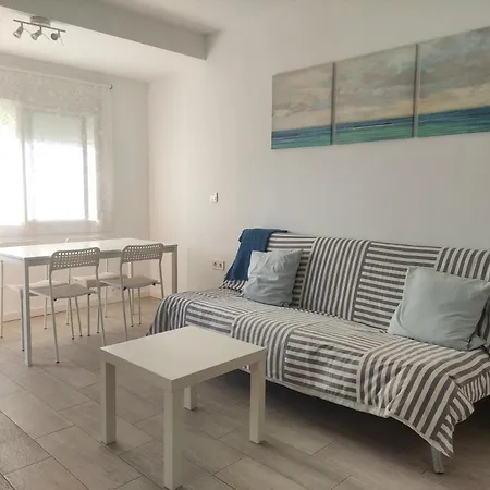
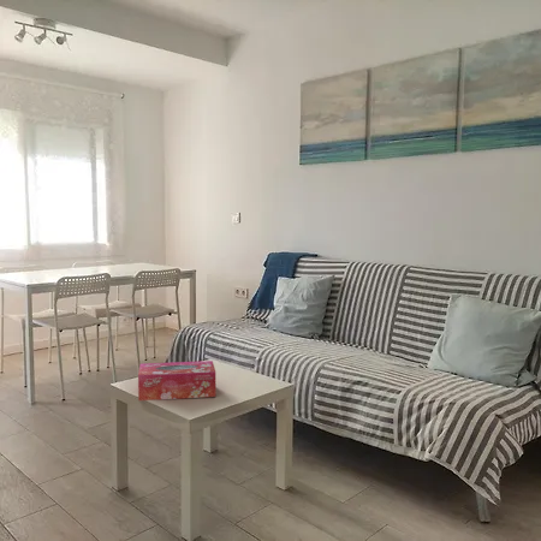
+ tissue box (177, 379)
